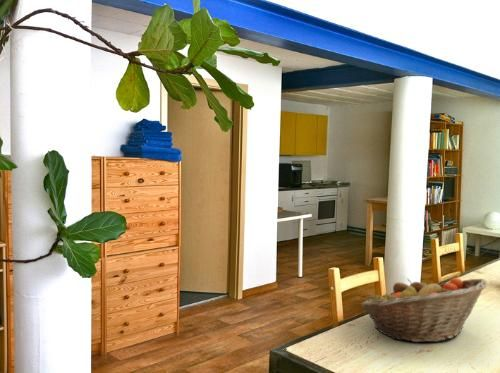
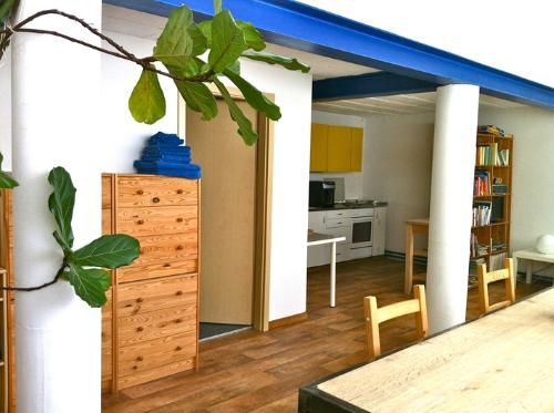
- fruit basket (423, 302)
